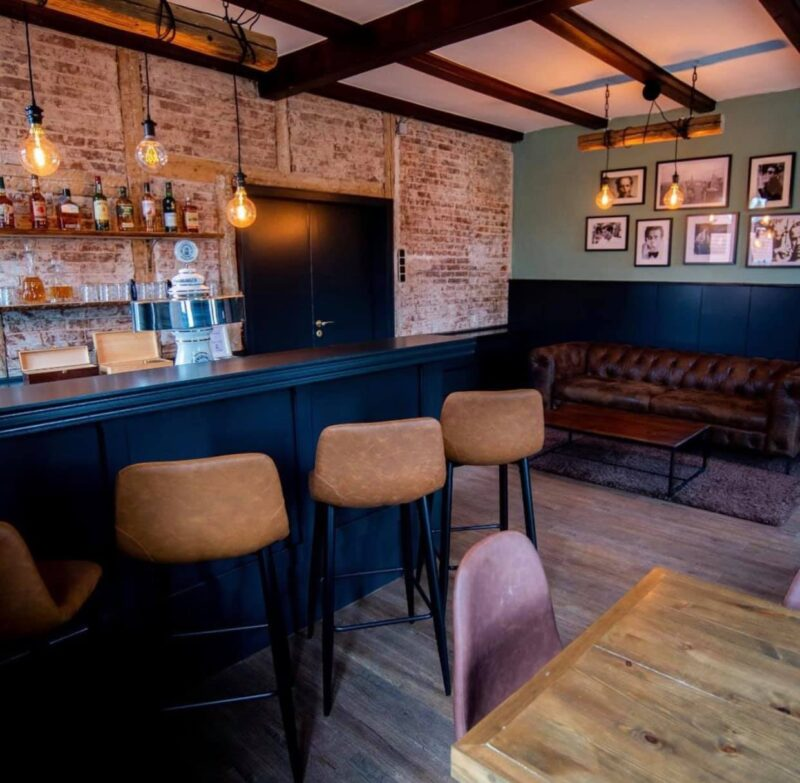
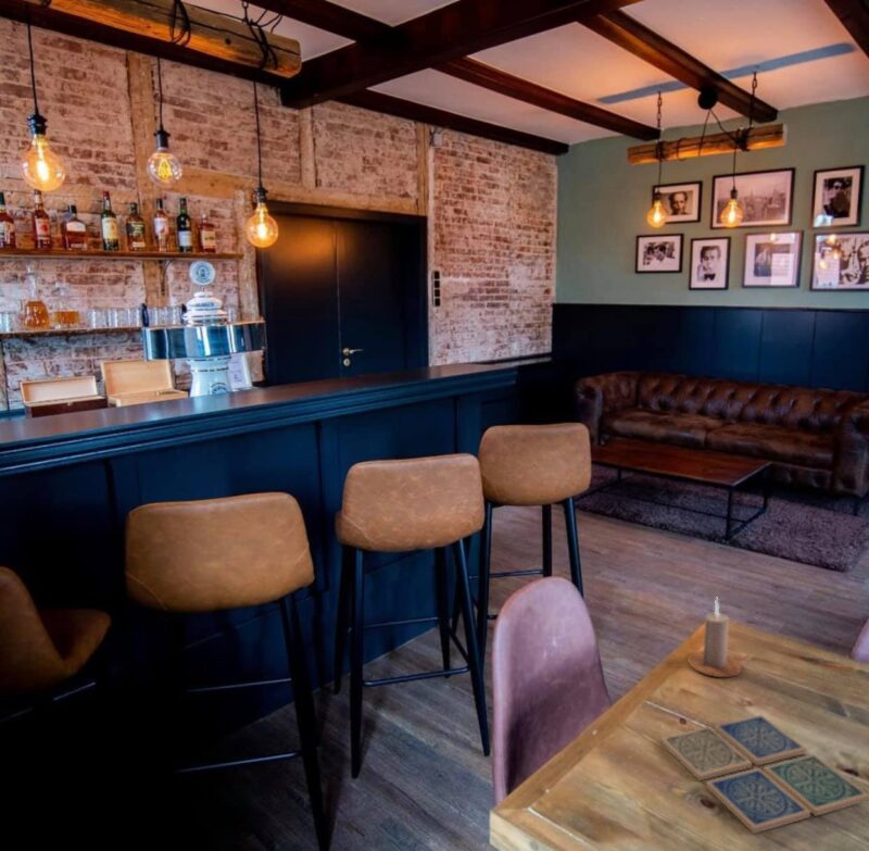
+ drink coaster (757, 765)
+ candle (716, 630)
